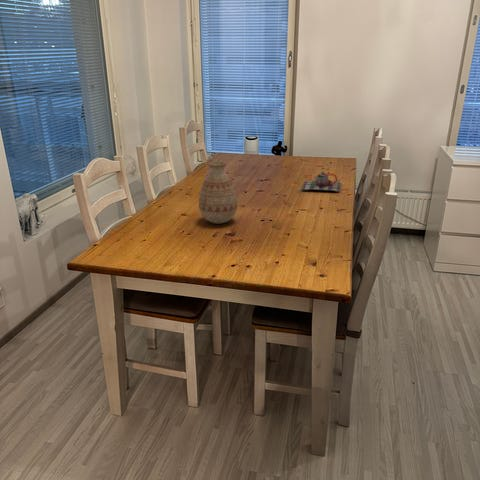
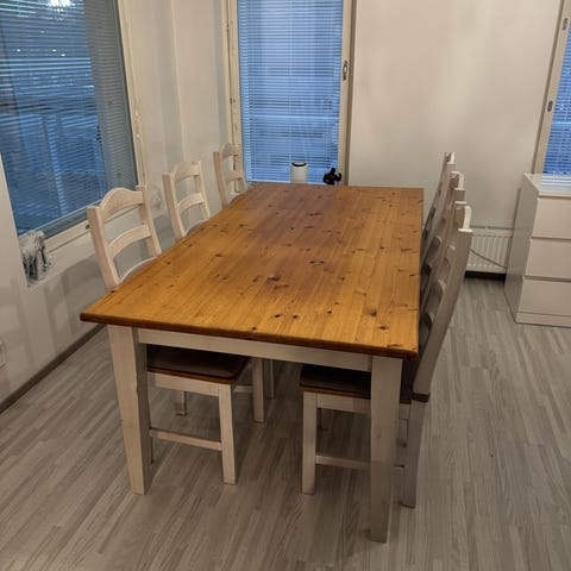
- vase (217, 193)
- teapot (322, 179)
